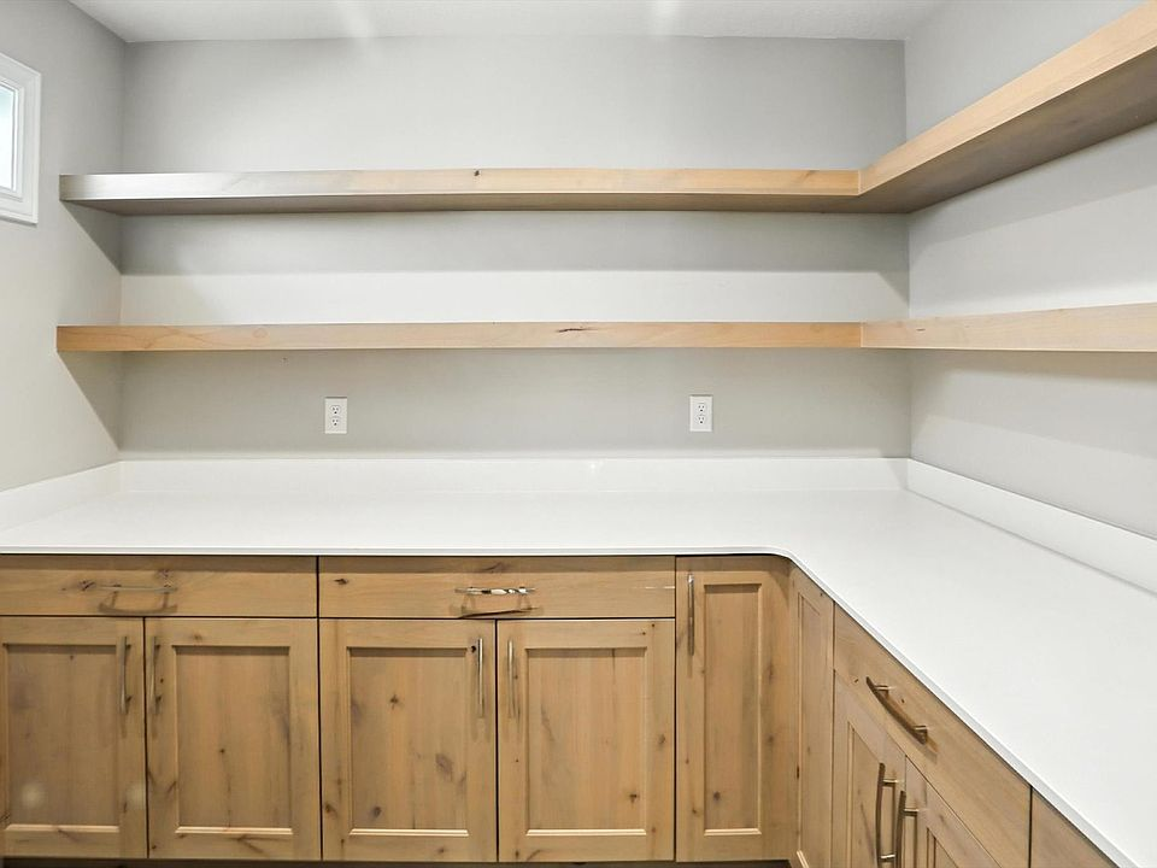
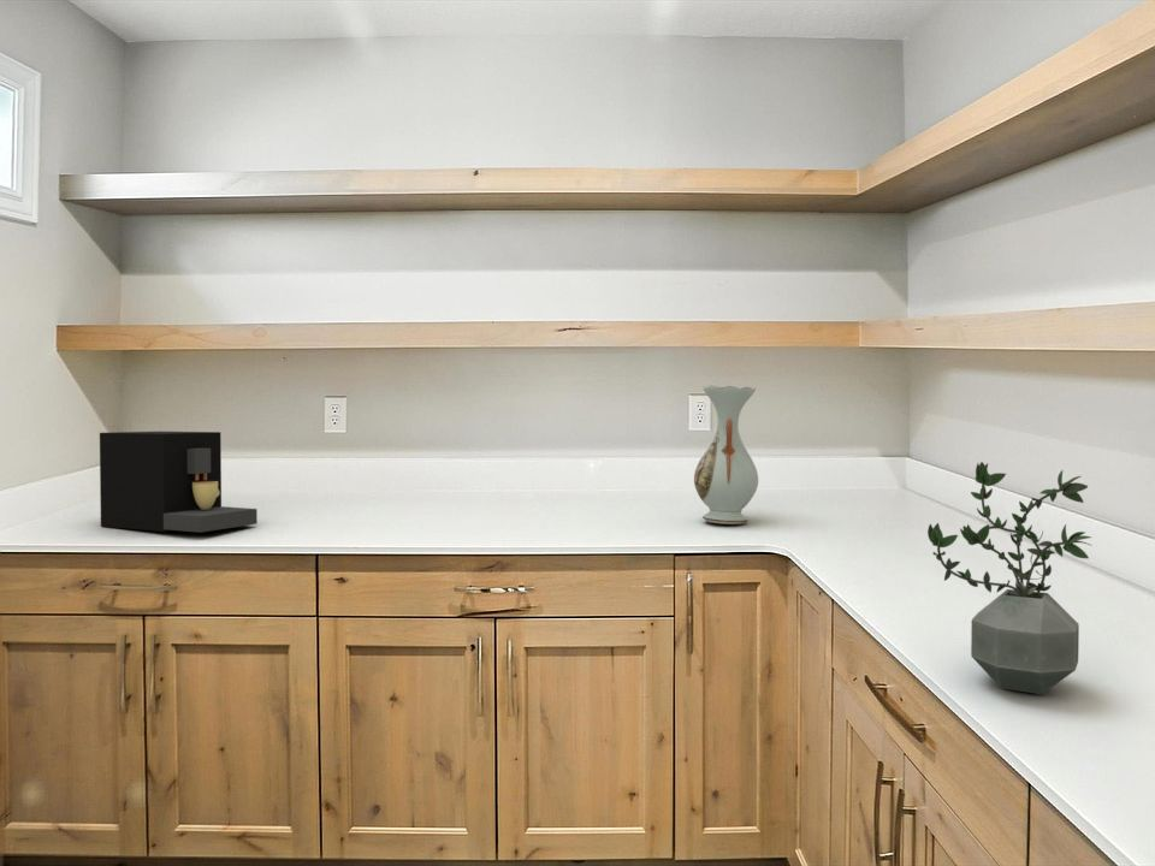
+ potted plant (1009, 569)
+ vase (725, 453)
+ coffee maker (178, 479)
